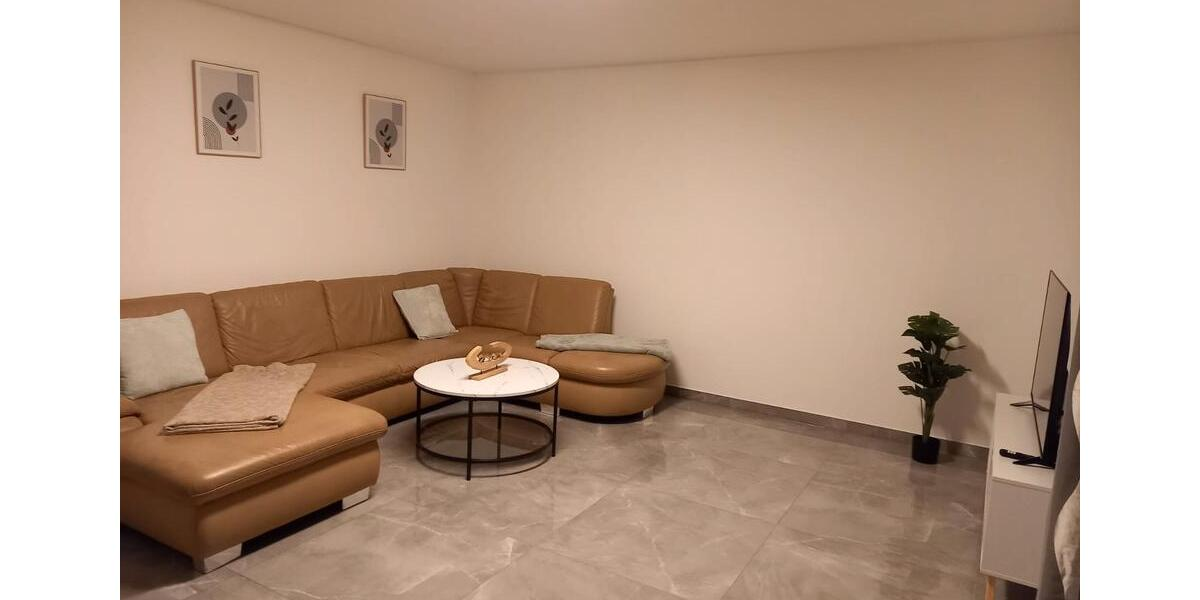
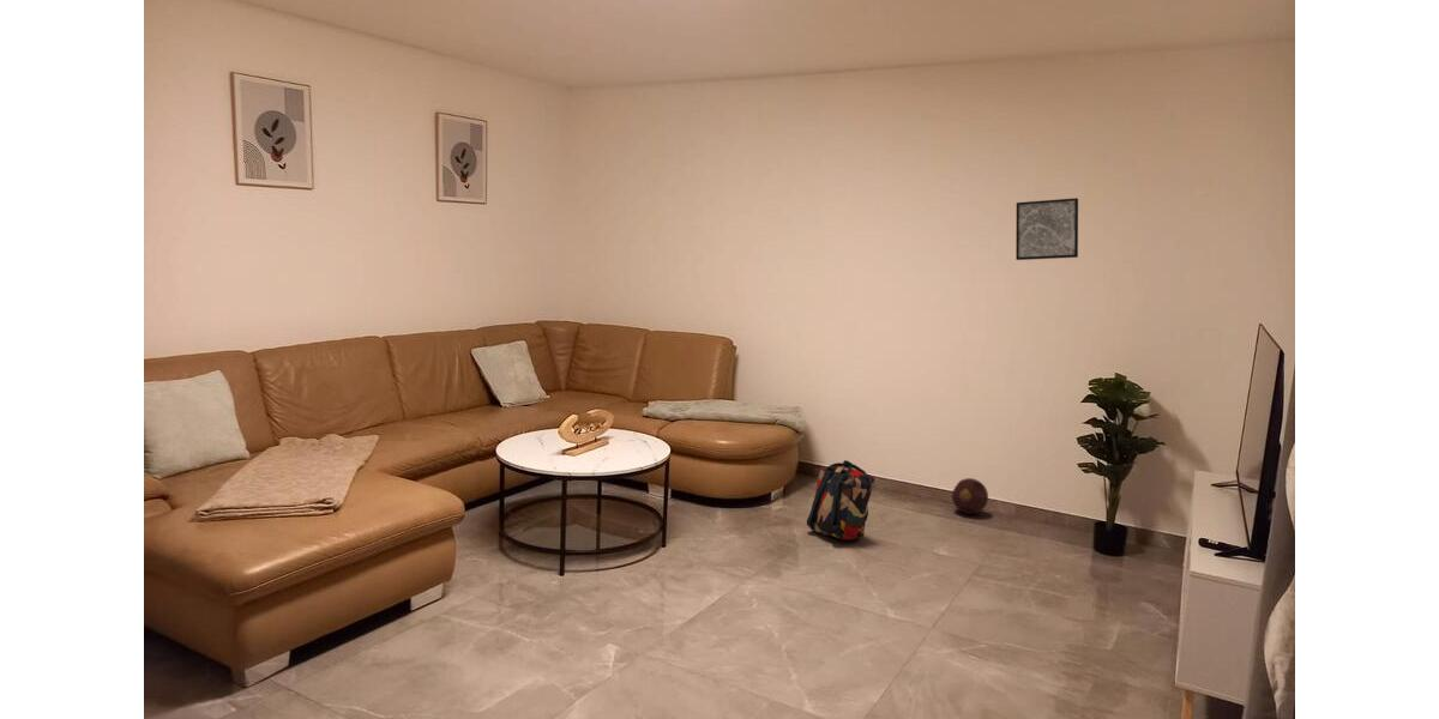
+ wall art (1046, 229)
+ backpack (839, 499)
+ decorative ball (969, 495)
